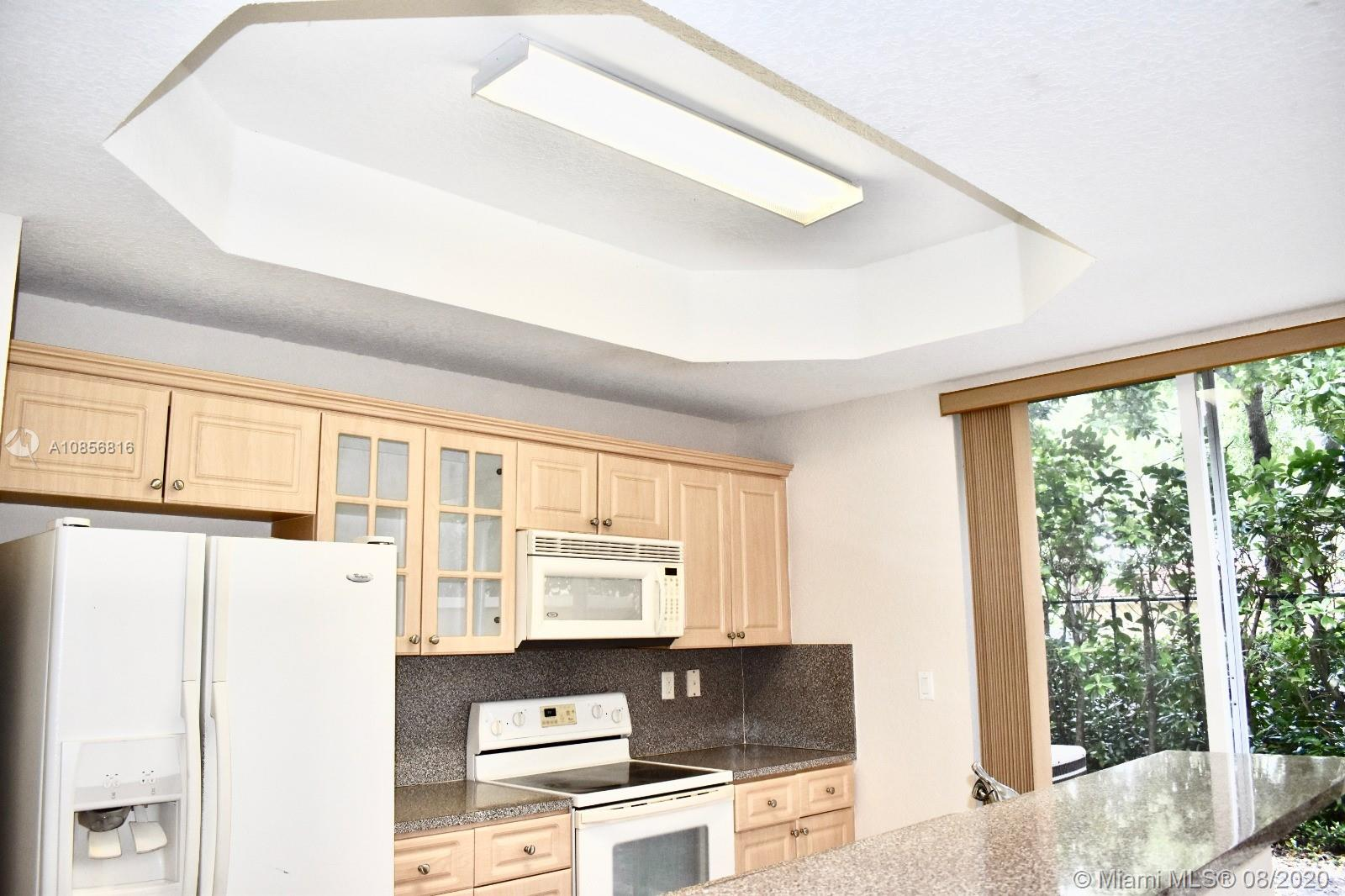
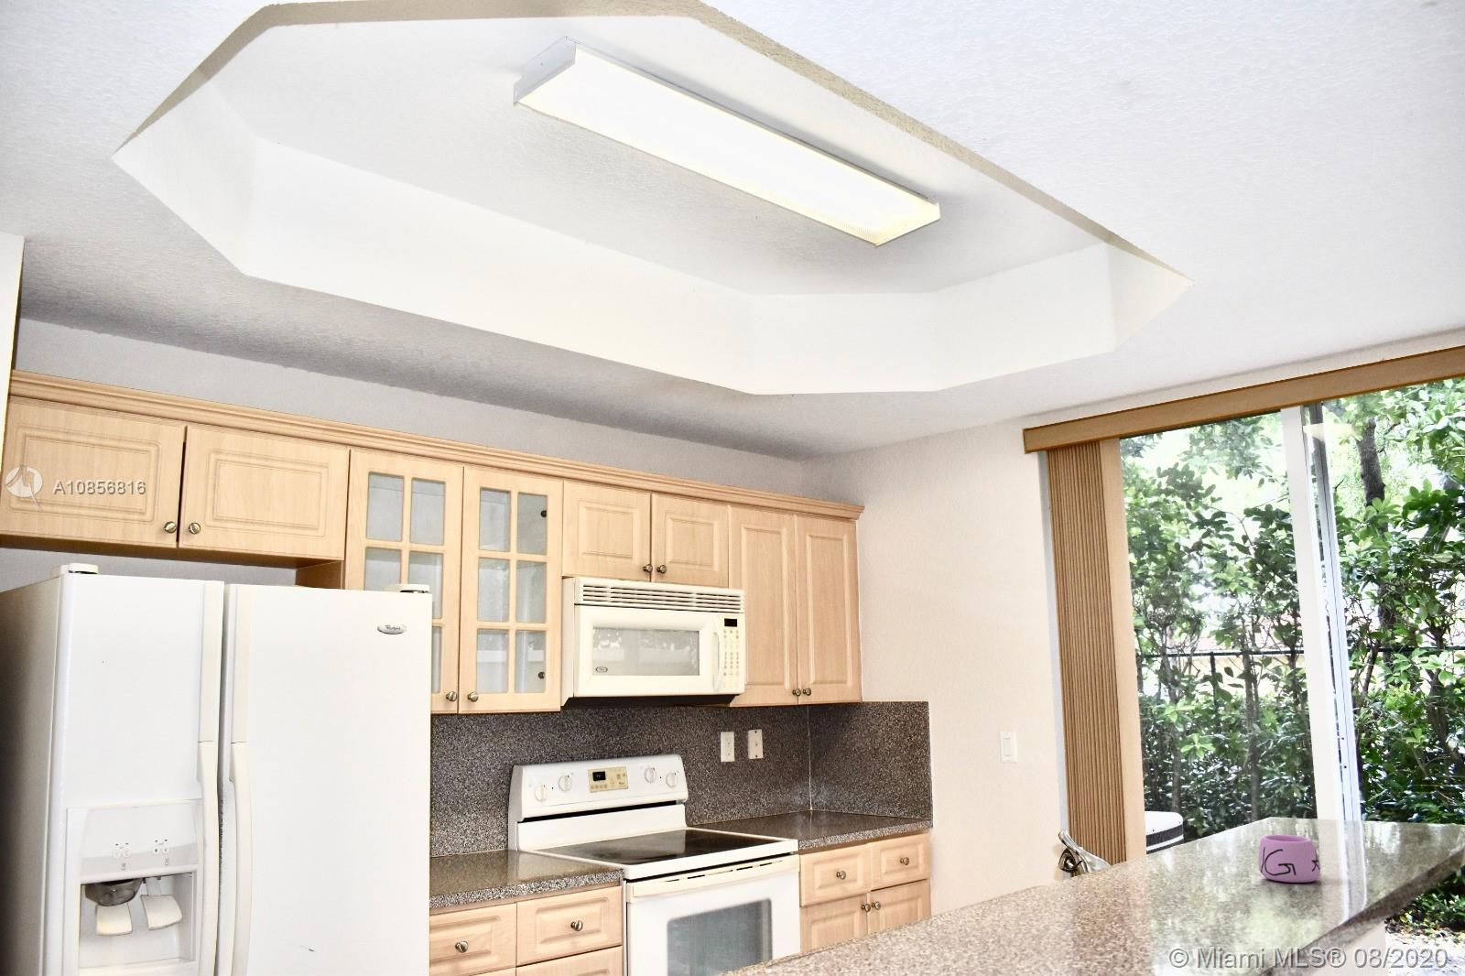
+ mug (1291, 857)
